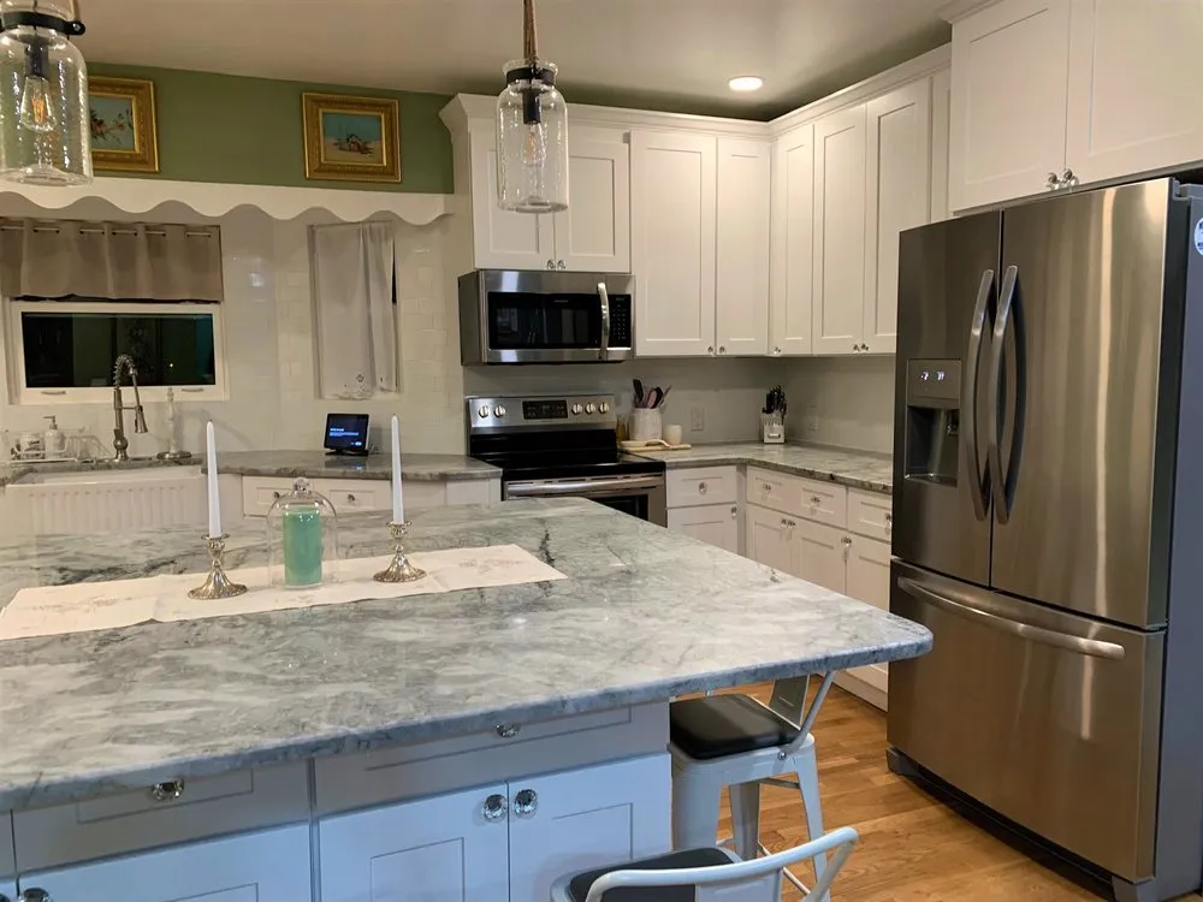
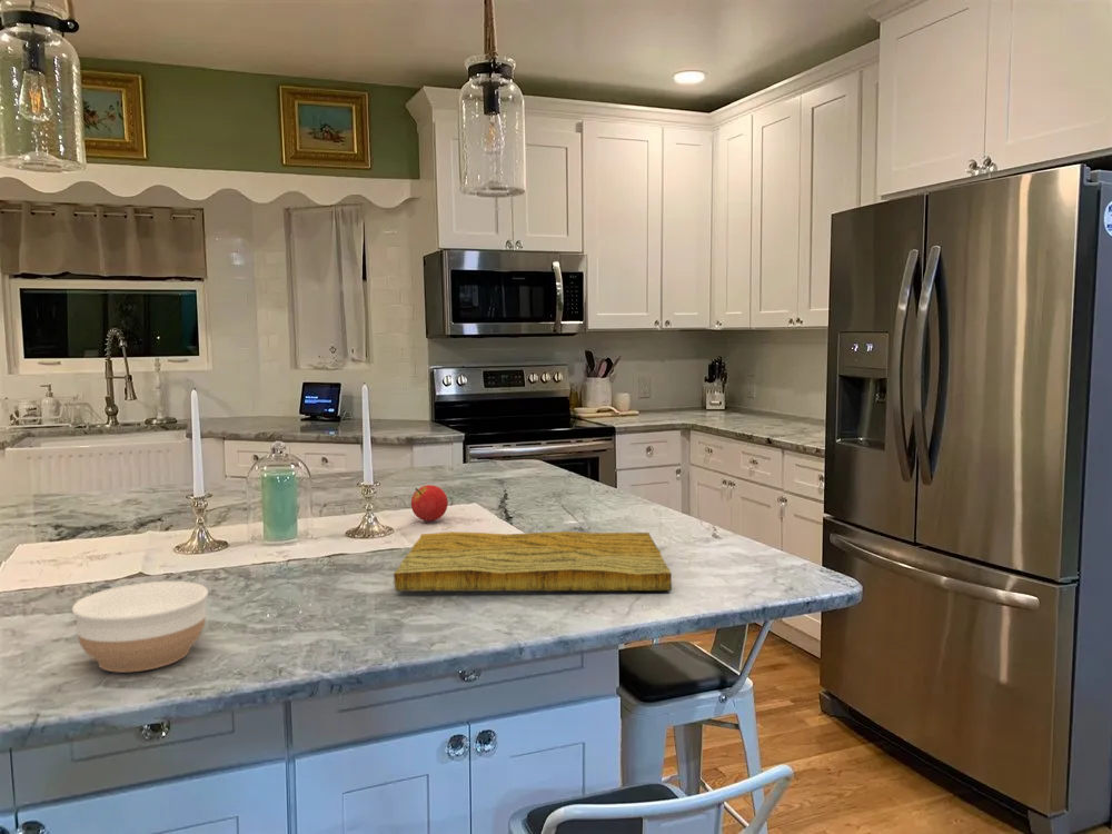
+ cutting board (534, 556)
+ fruit (429, 503)
+ bowl (143, 626)
